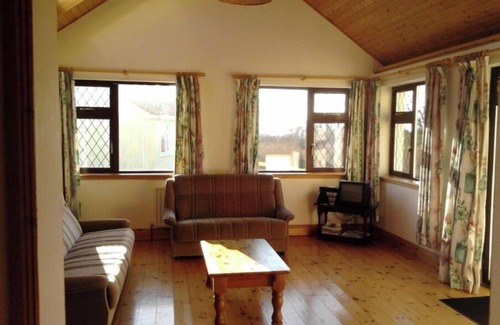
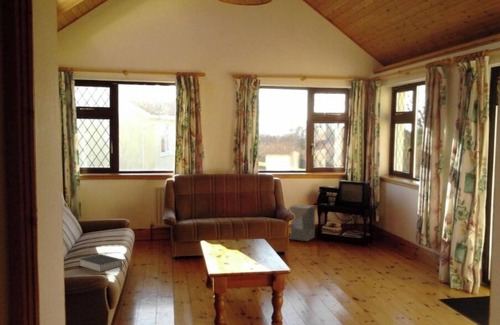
+ book (98, 261)
+ storage bin (301, 222)
